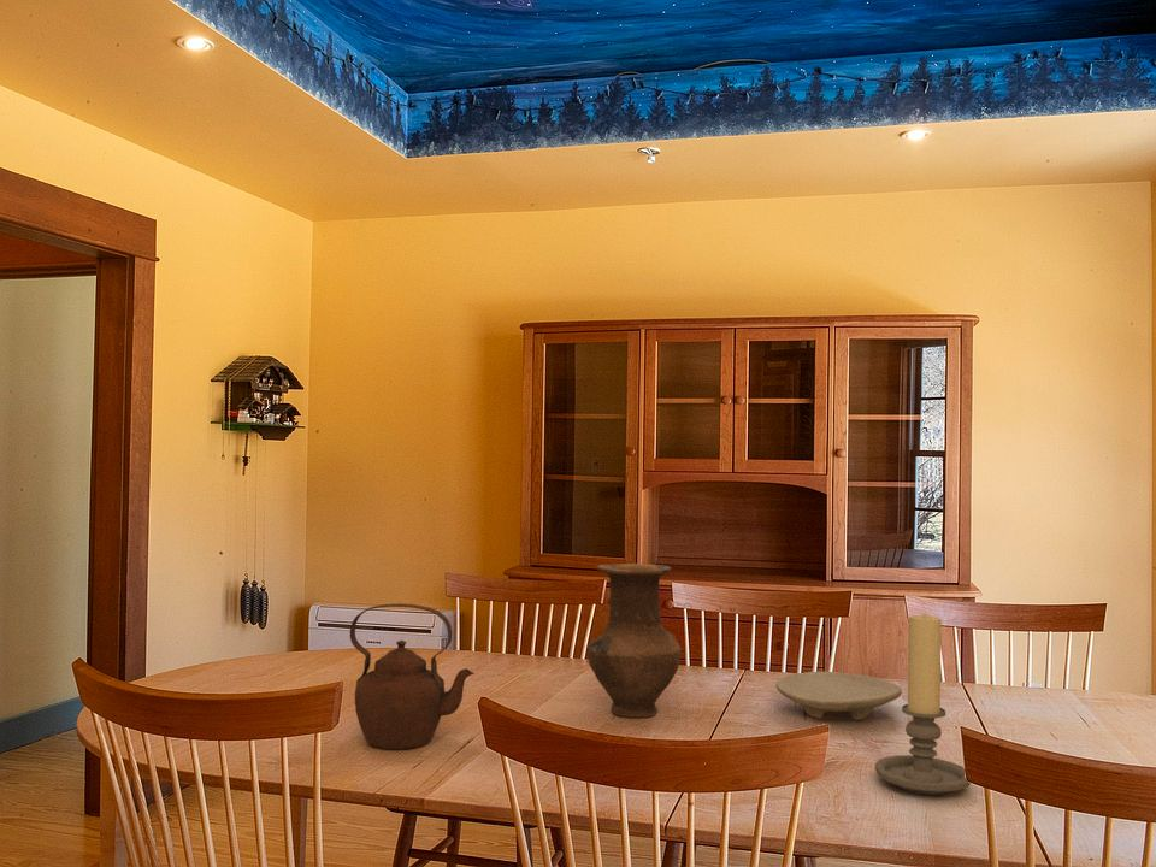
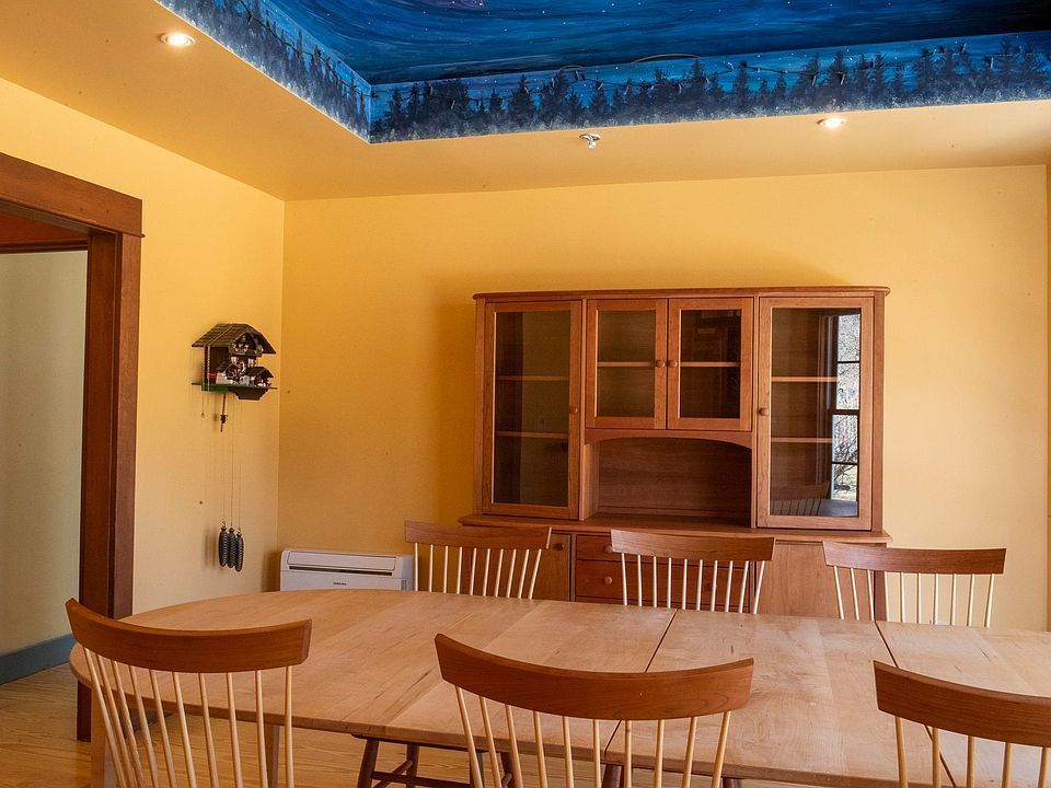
- bowl (837, 697)
- candle holder (924, 696)
- teapot (412, 672)
- vase (633, 638)
